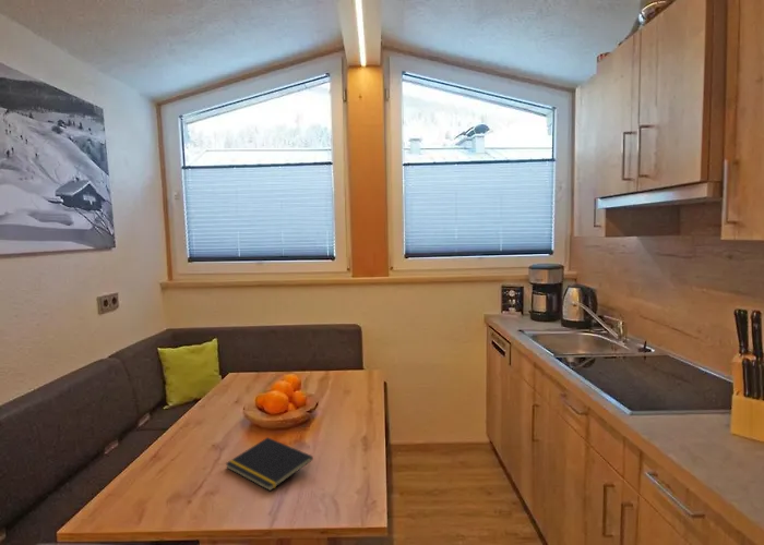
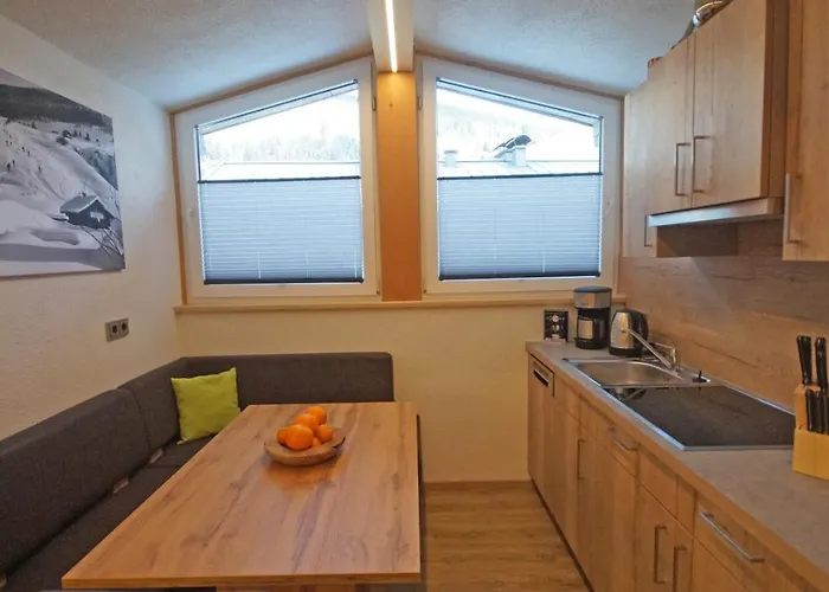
- notepad (268, 461)
